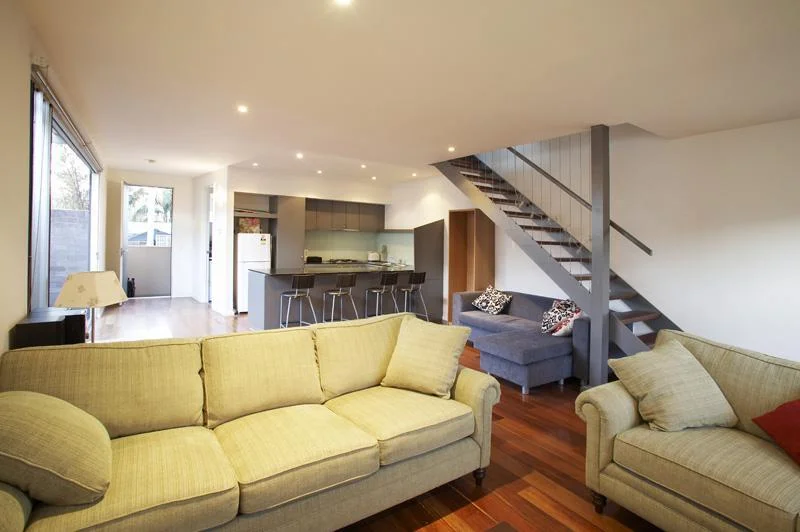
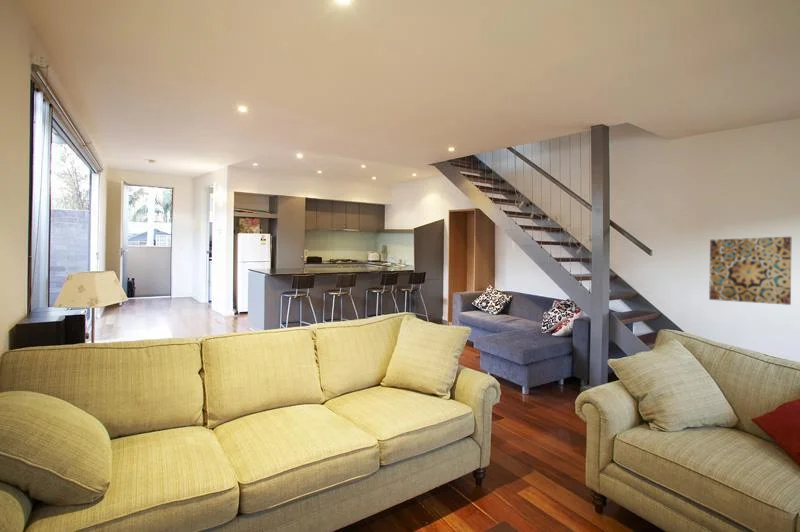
+ wall art (748, 270)
